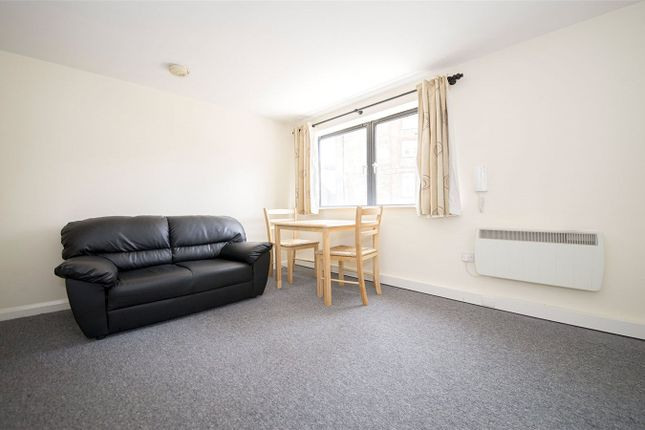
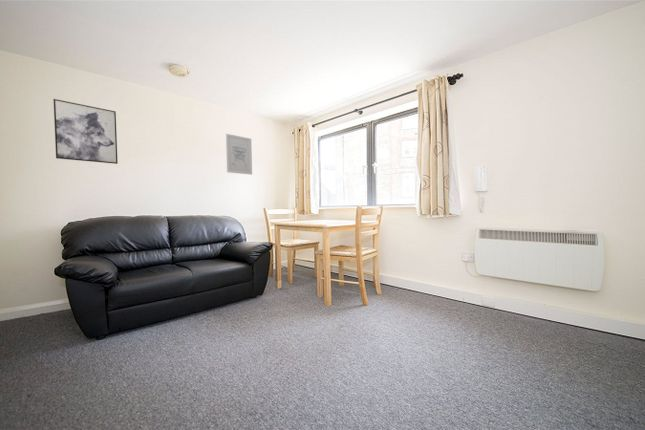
+ wall art (239, 154)
+ wall art (87, 133)
